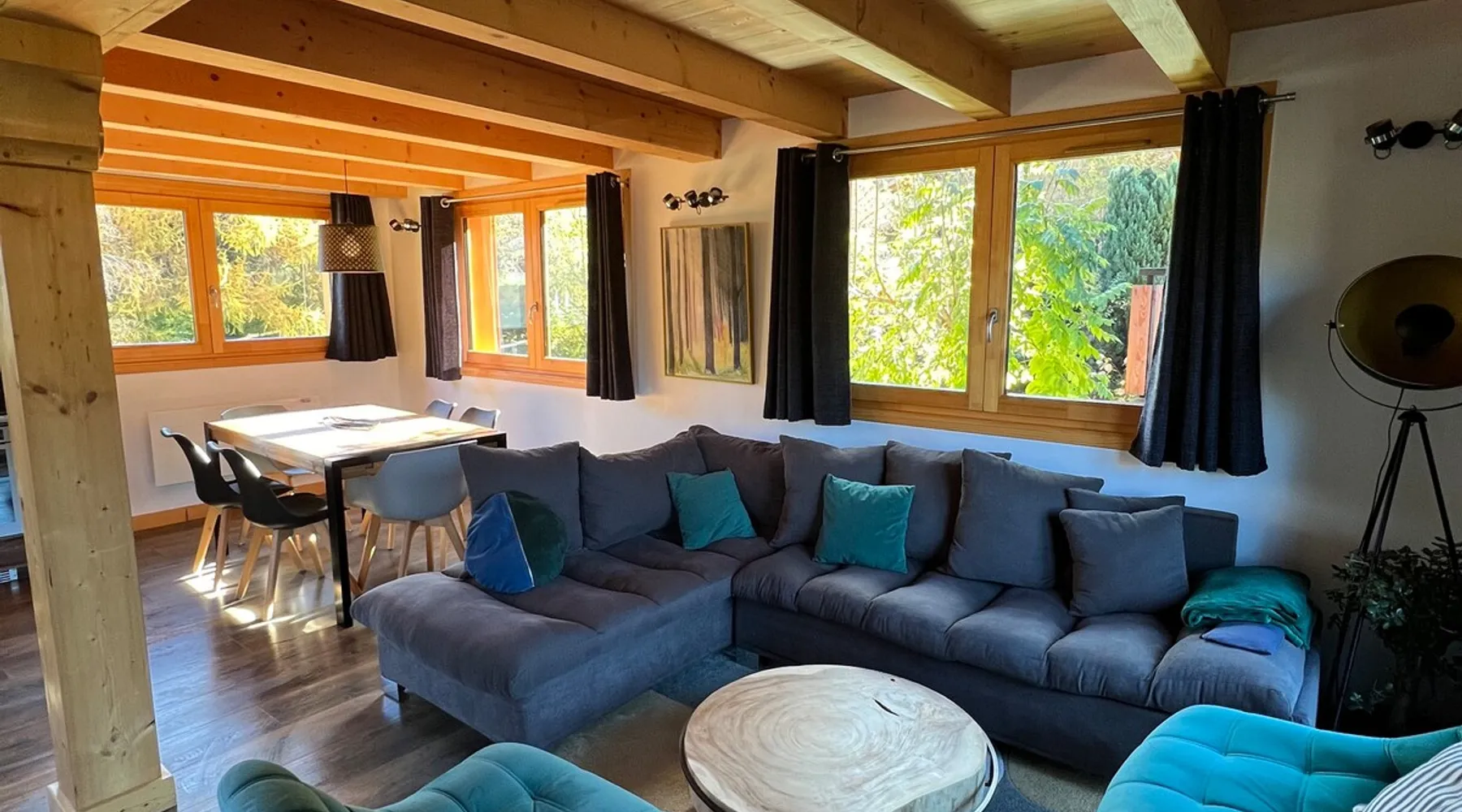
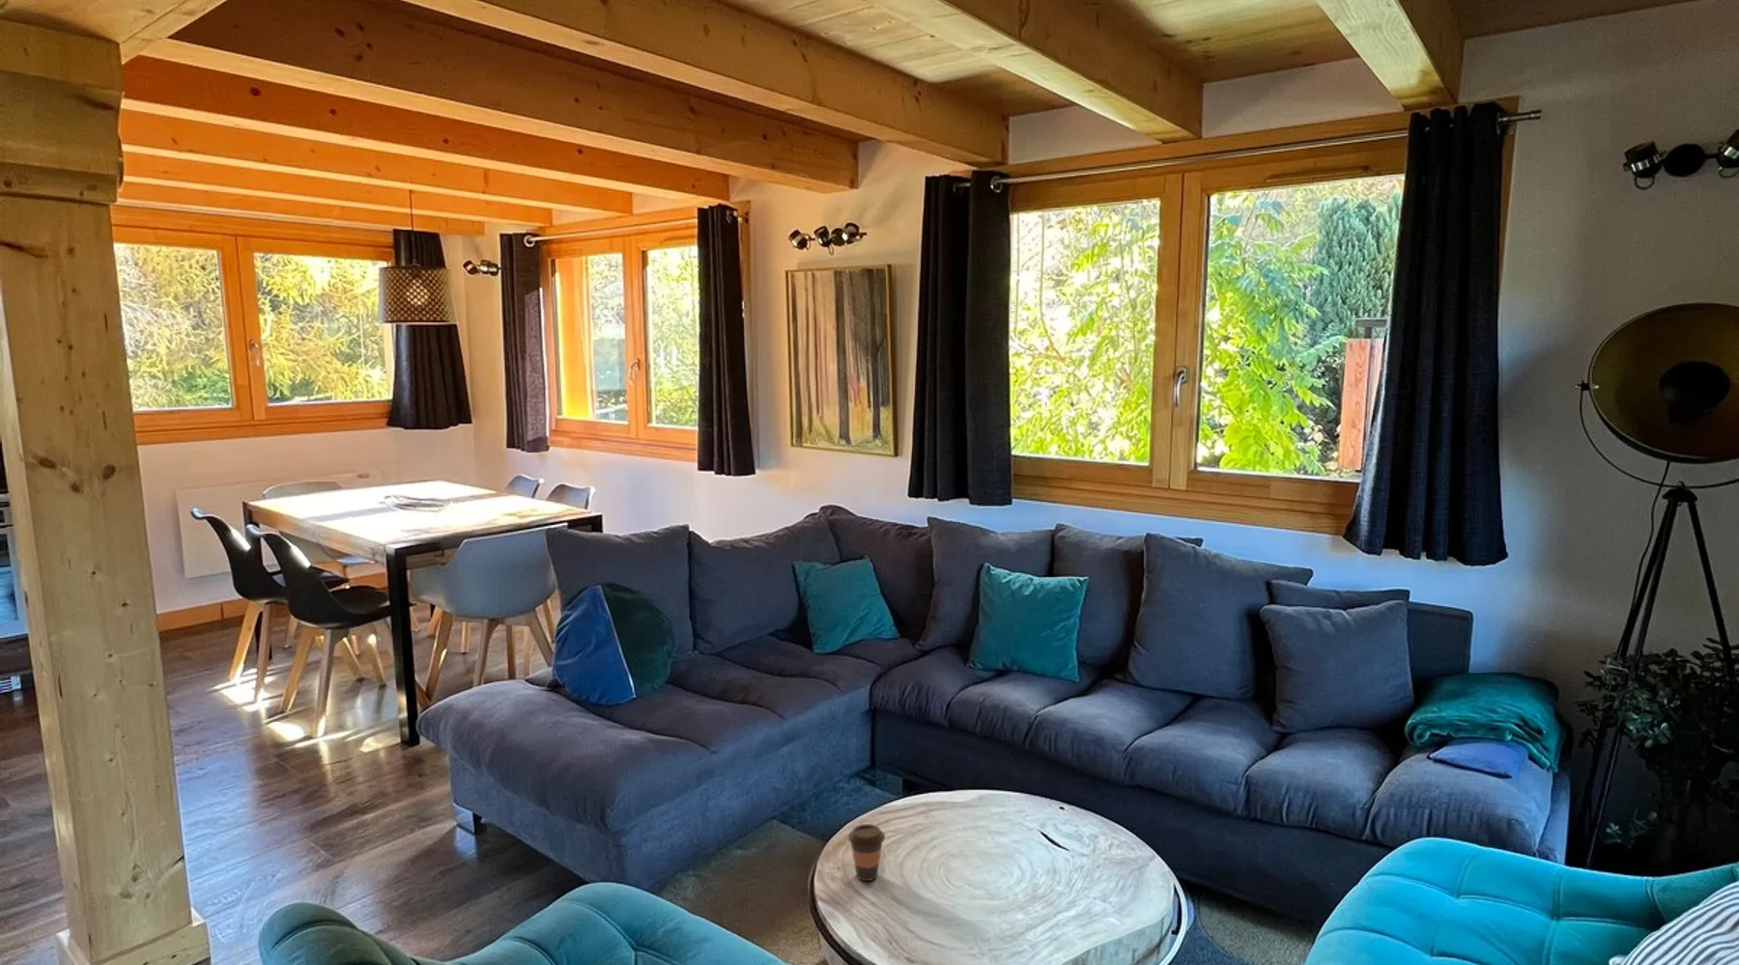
+ coffee cup (867, 853)
